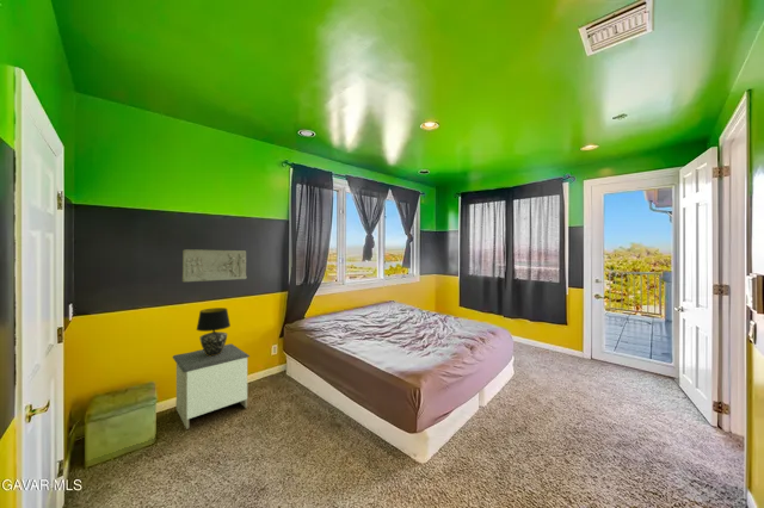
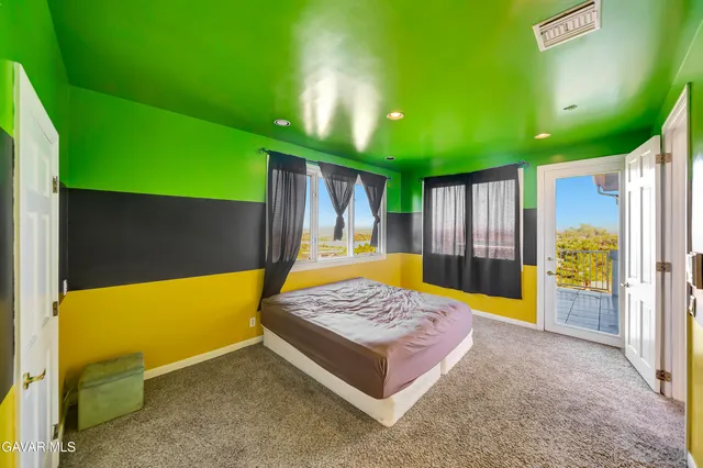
- nightstand (210, 380)
- relief sculpture (216, 265)
- table lamp (214, 332)
